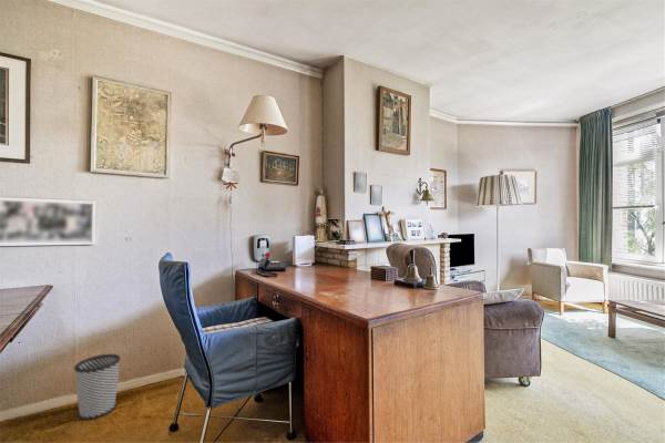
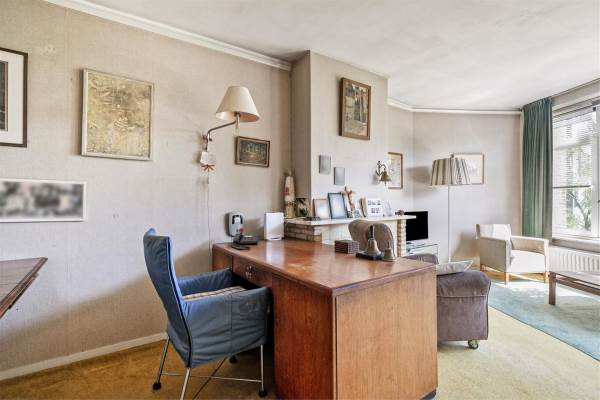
- wastebasket (98, 385)
